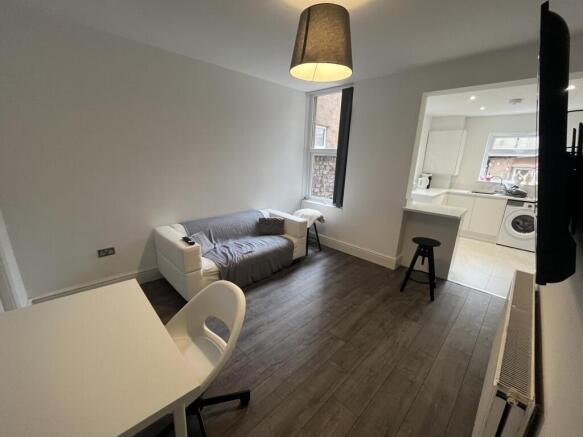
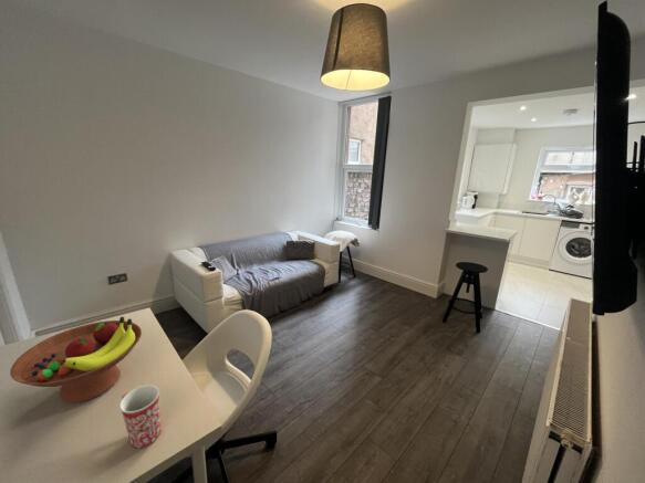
+ fruit bowl (85, 358)
+ mug (139, 413)
